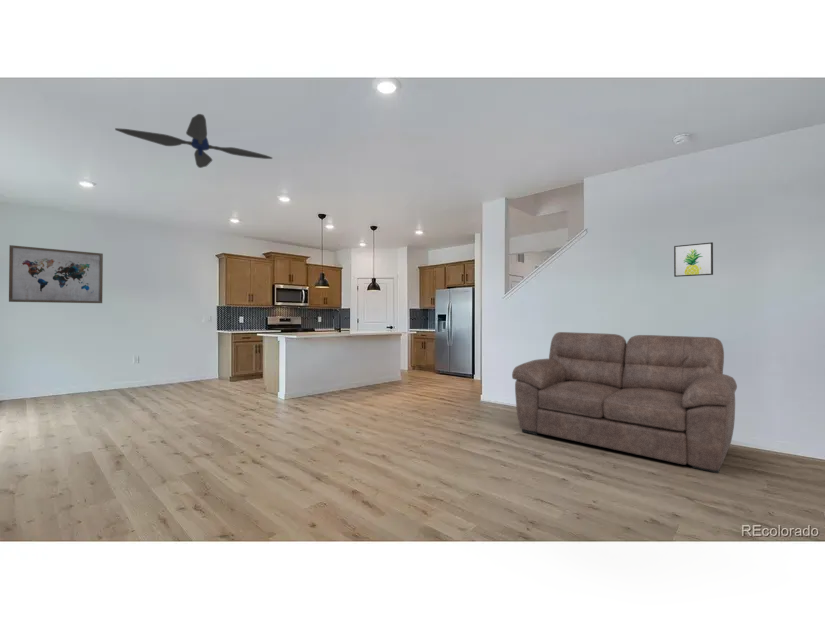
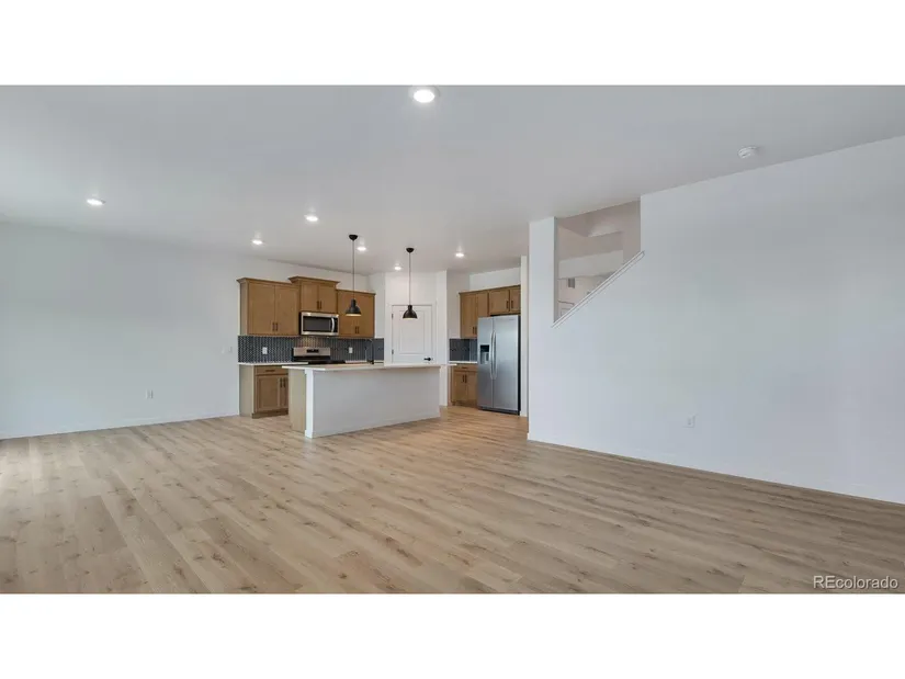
- wall art (58, 276)
- ceiling fan (200, 143)
- sofa (617, 386)
- wall art (693, 260)
